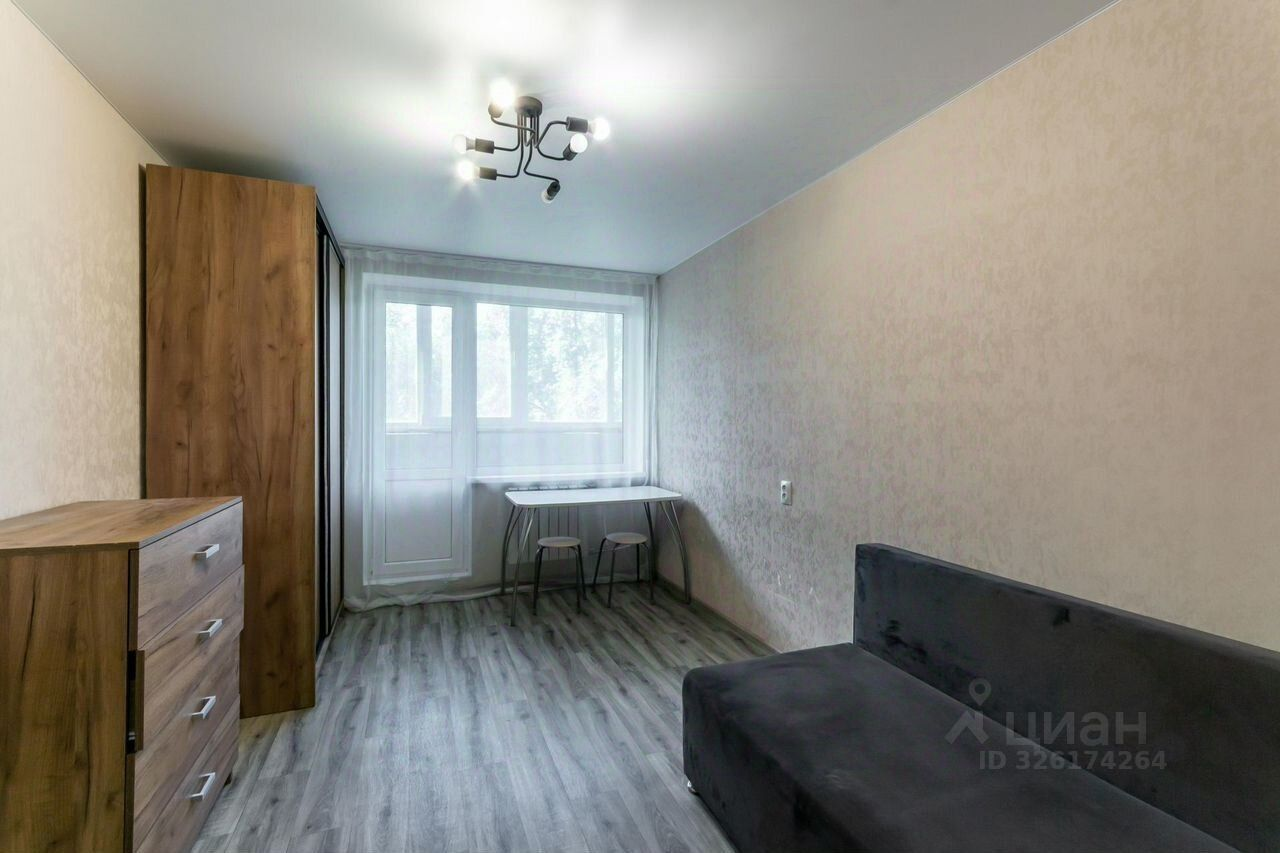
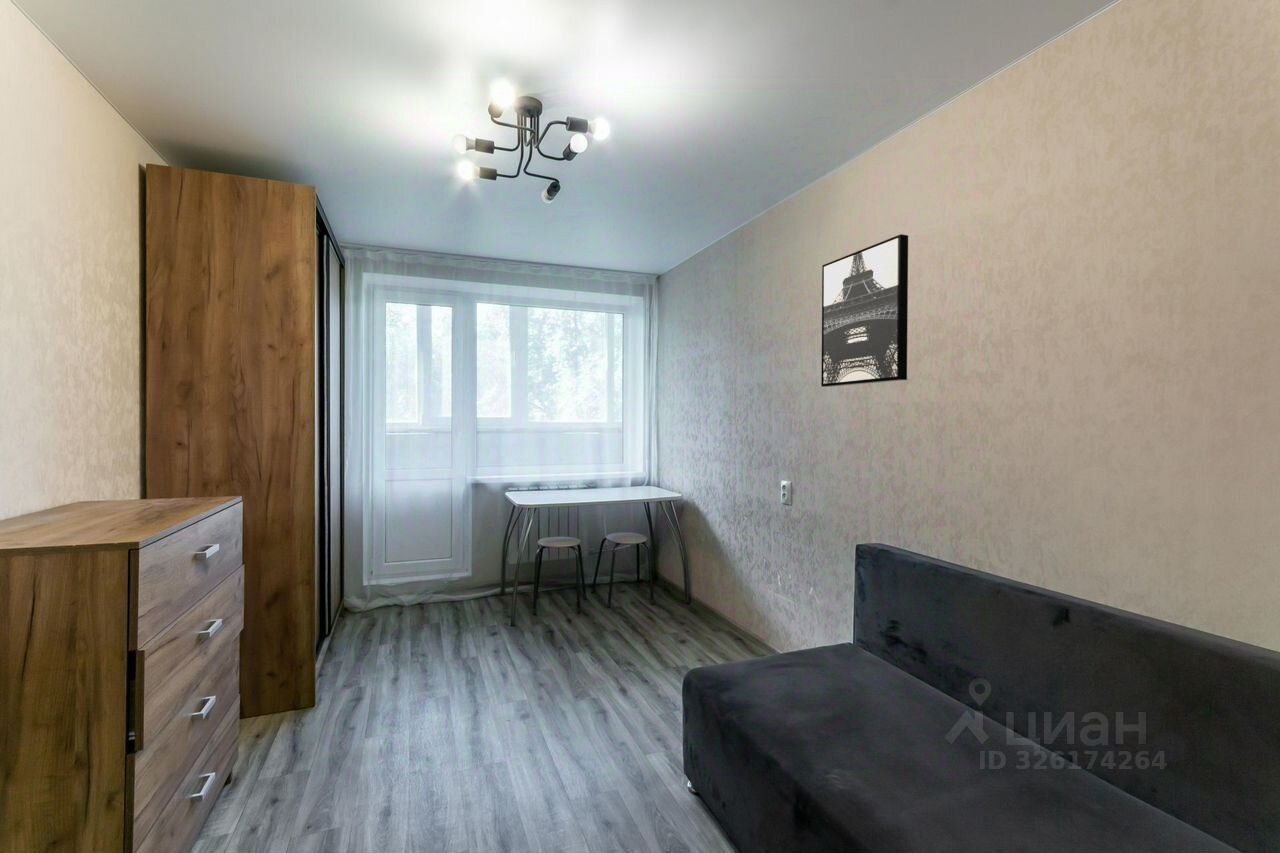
+ wall art (860, 317)
